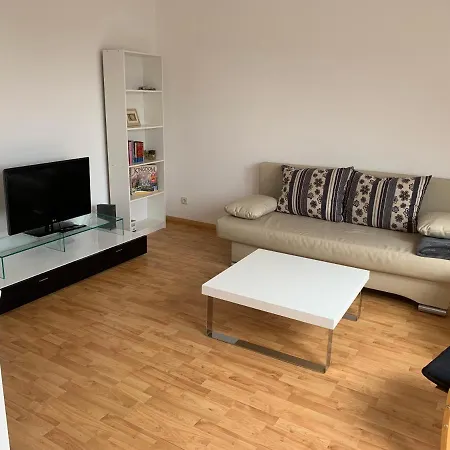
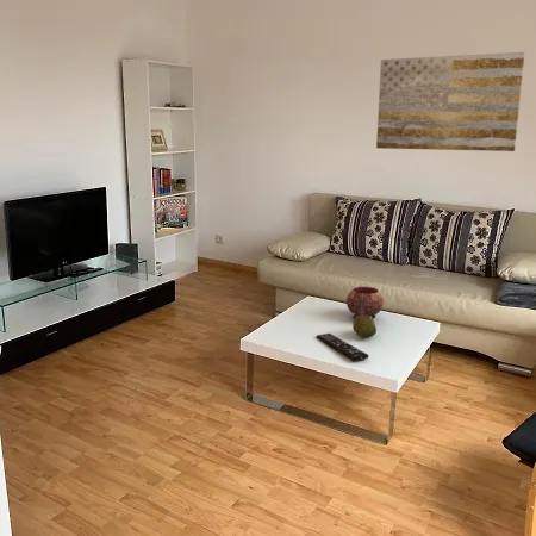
+ bowl (364, 303)
+ wall art (444, 104)
+ remote control (341, 345)
+ fruit (364, 326)
